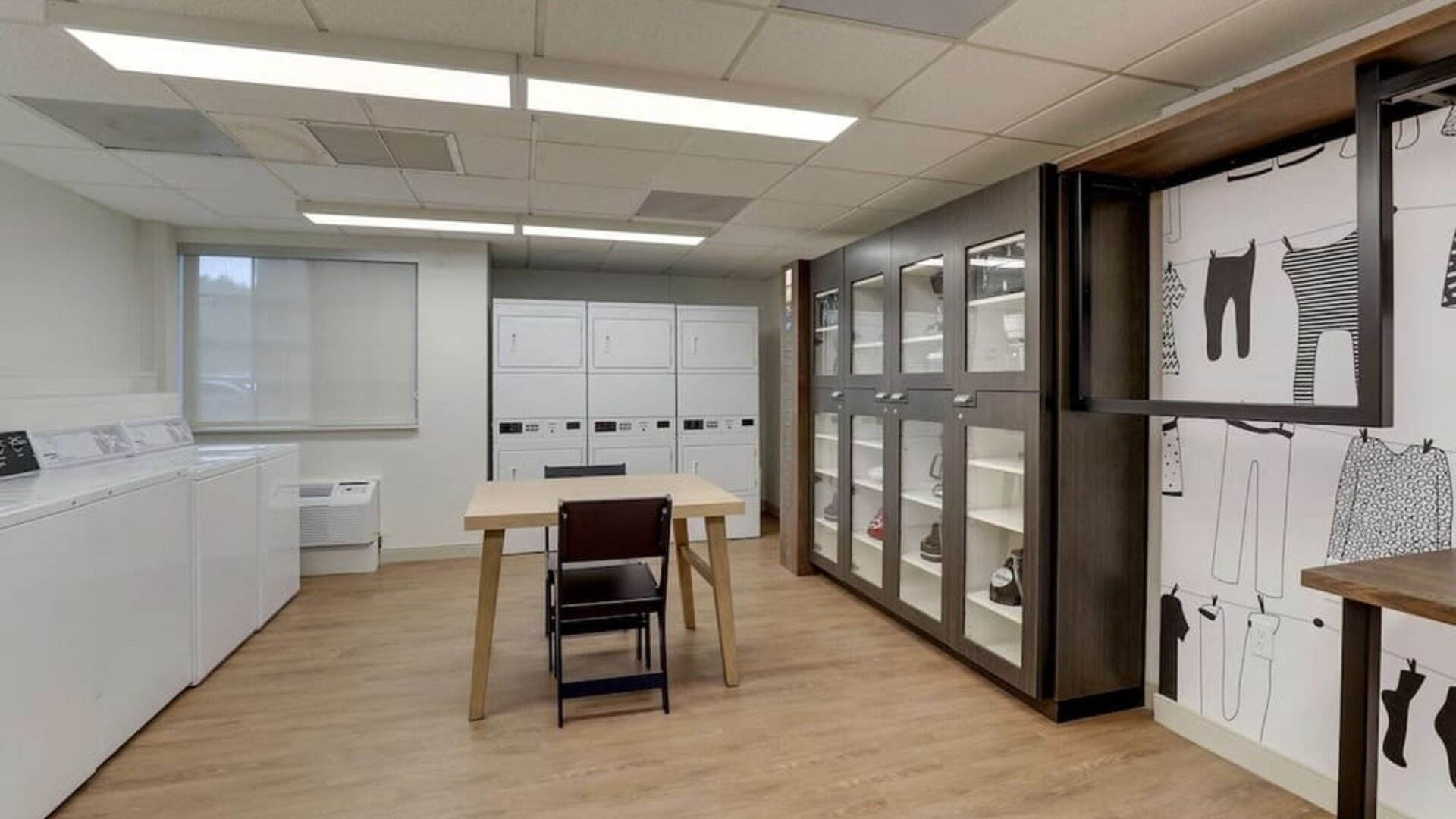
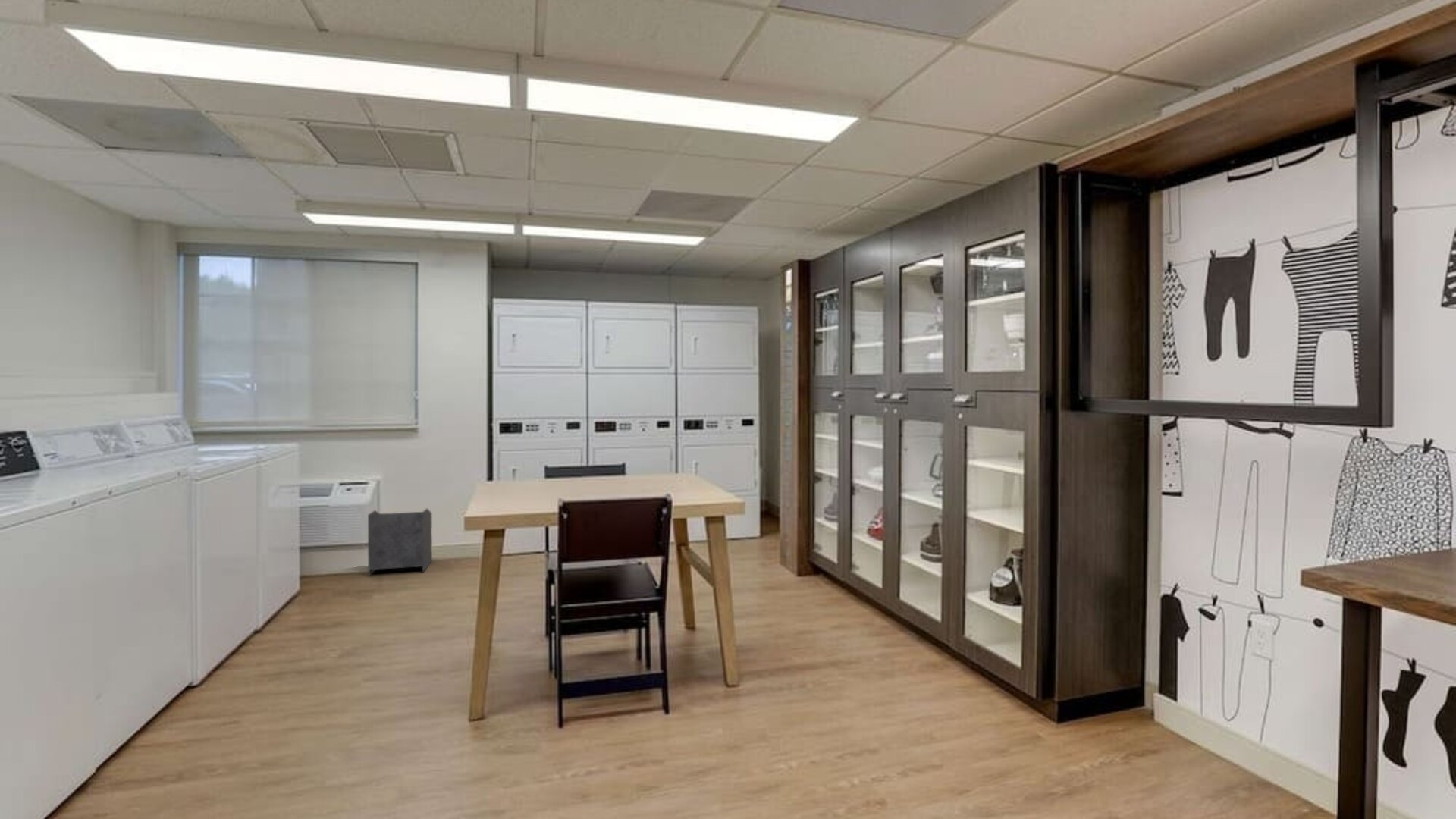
+ waste basket (401, 538)
